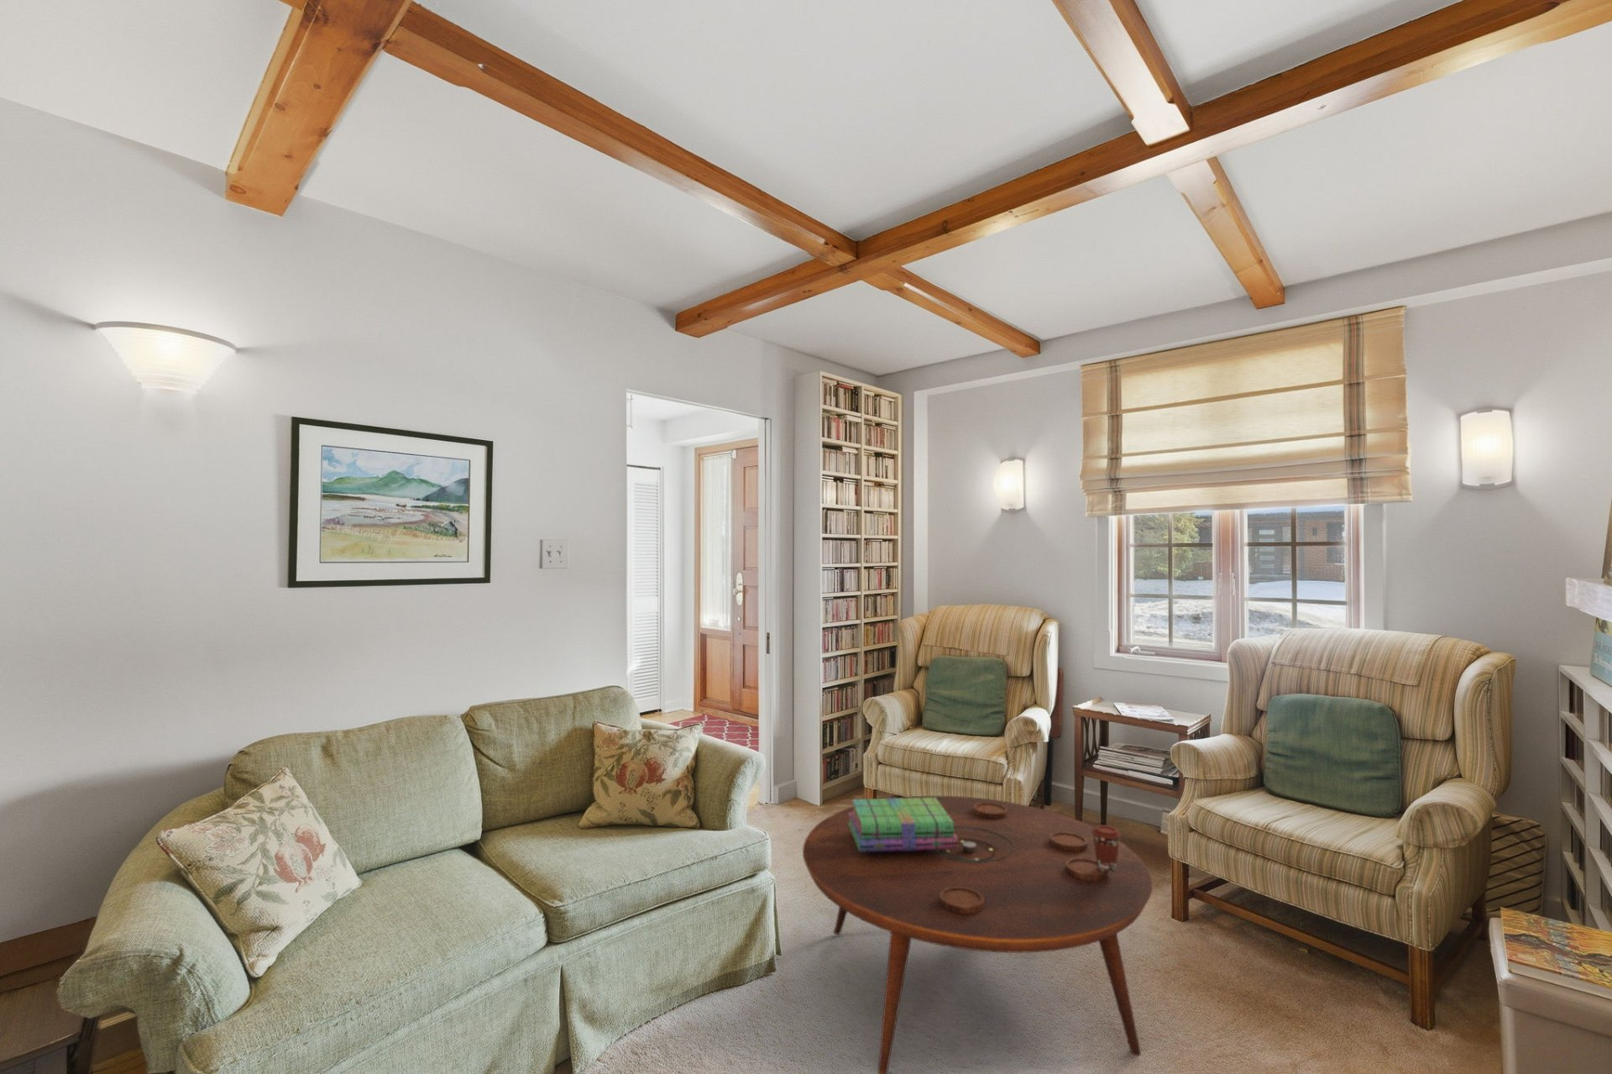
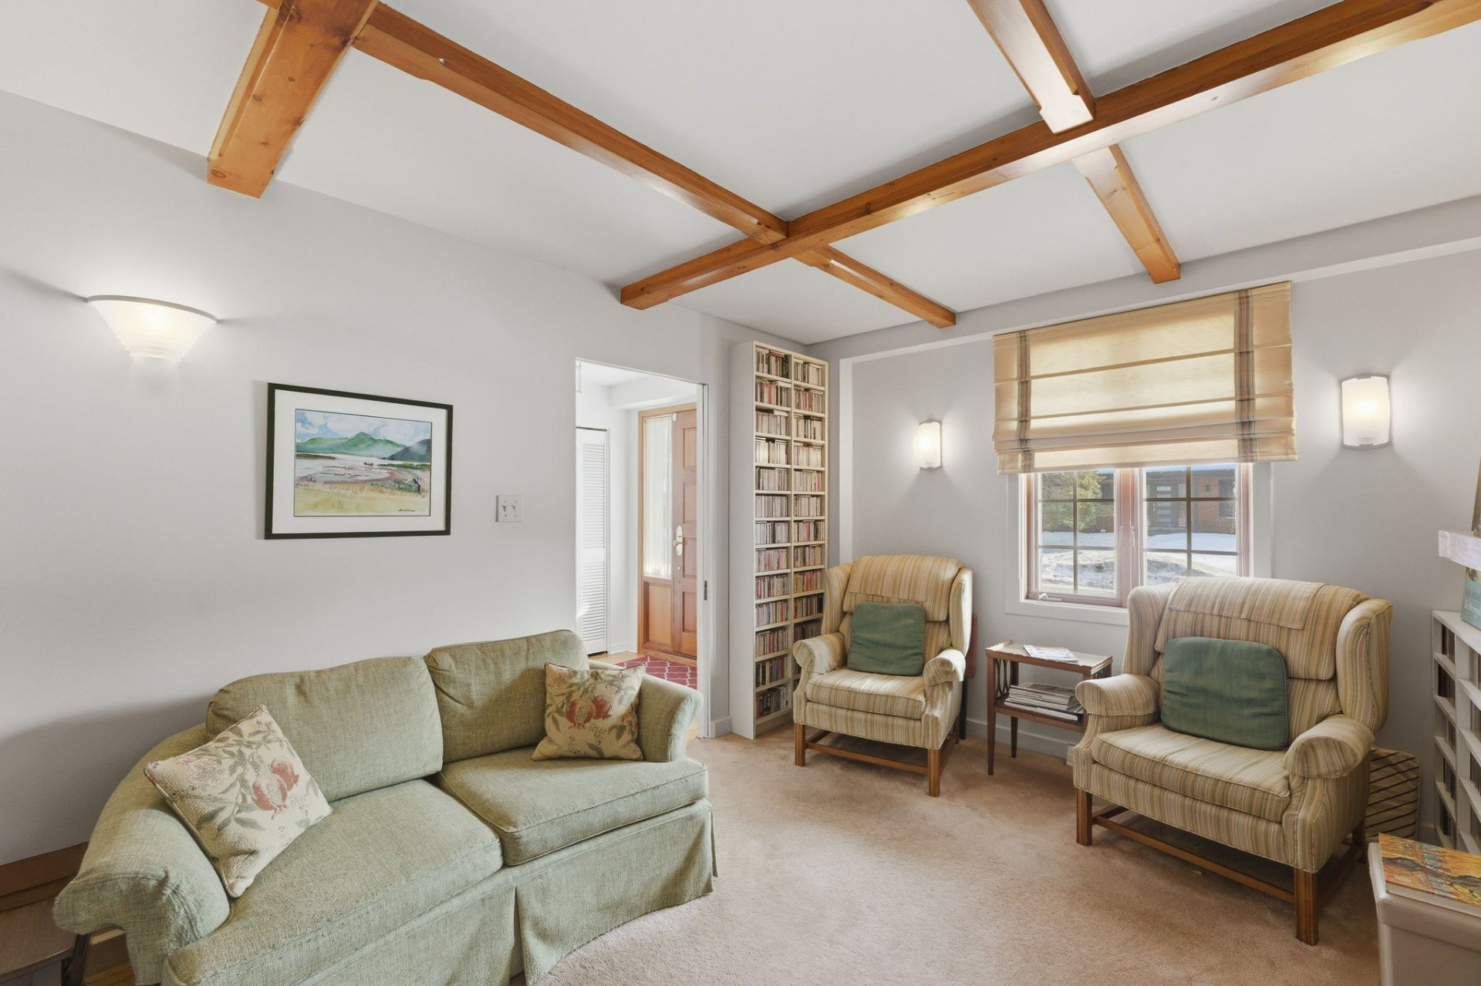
- coffee cup (1106, 851)
- coffee table (968, 913)
- stack of books (900, 828)
